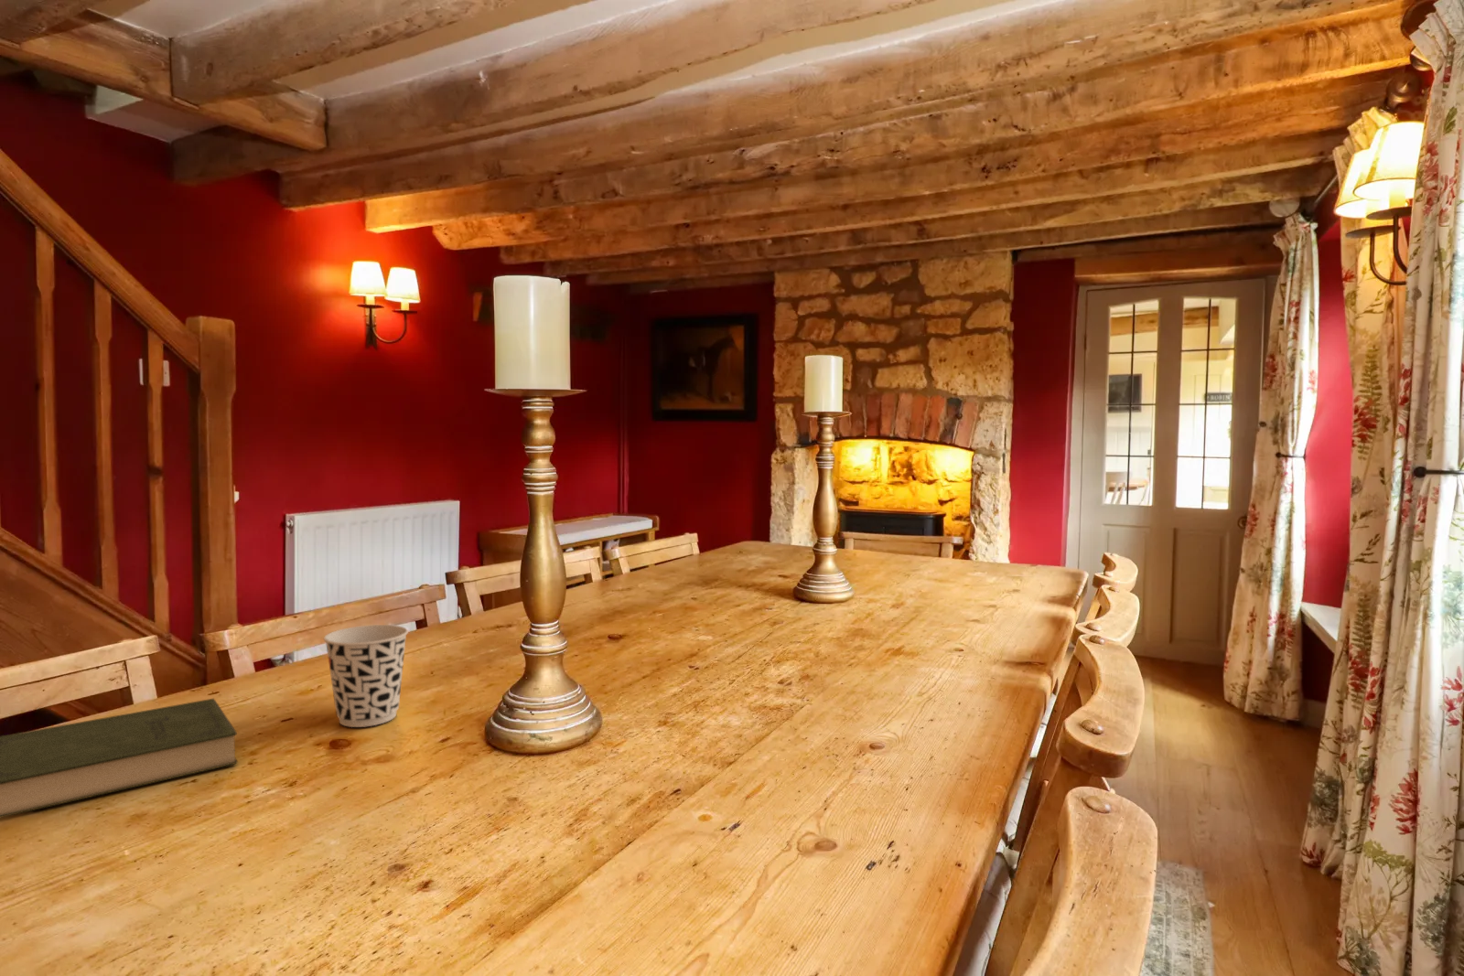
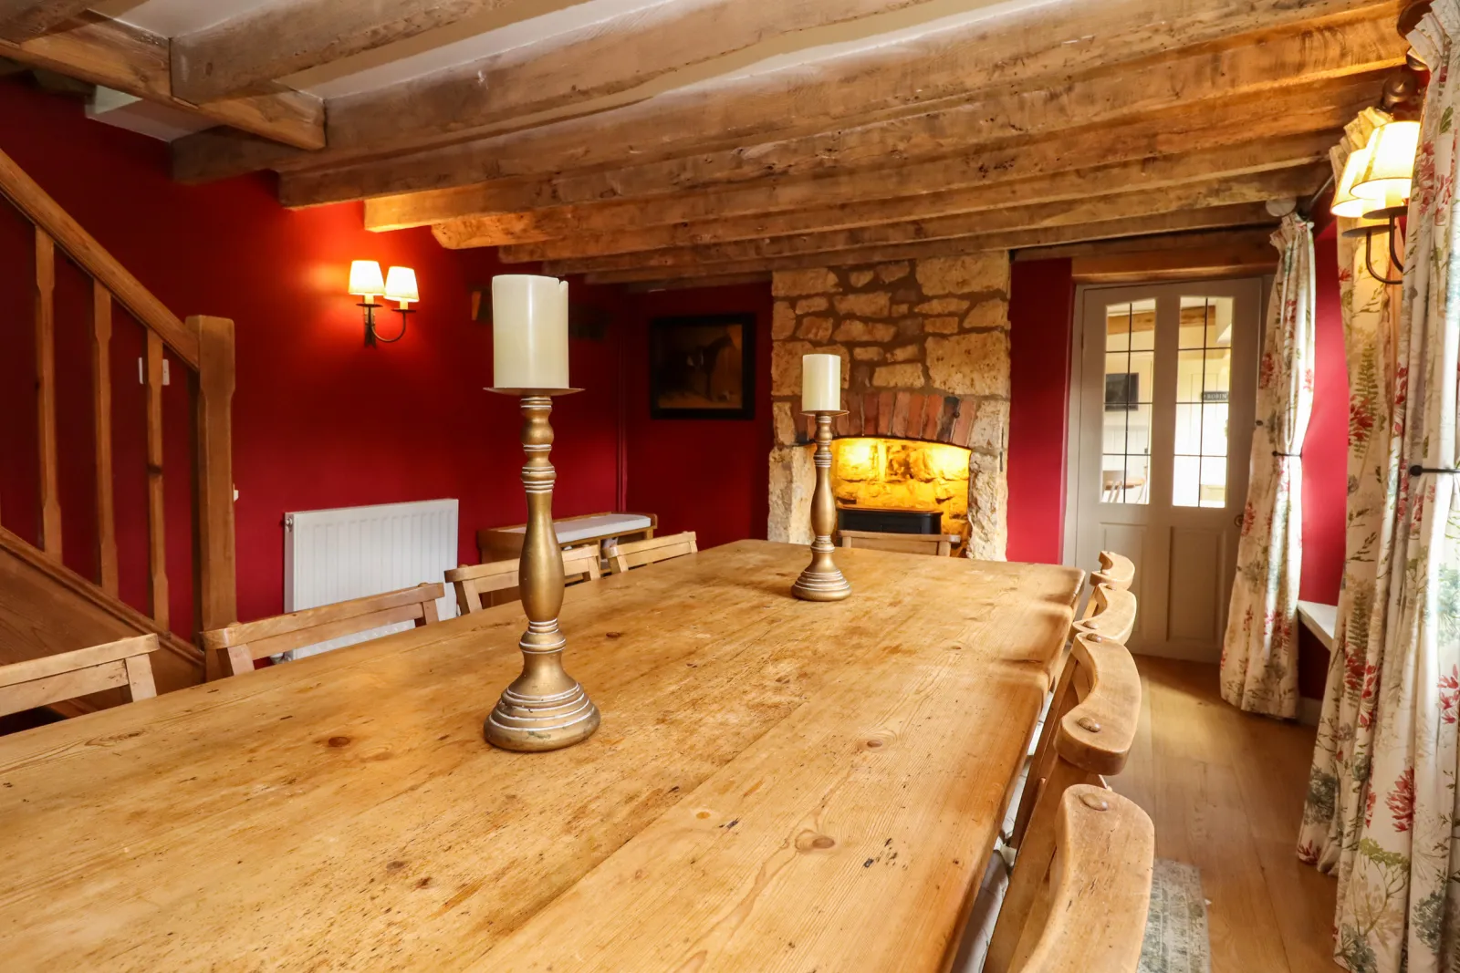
- book (105, 751)
- cup (367, 675)
